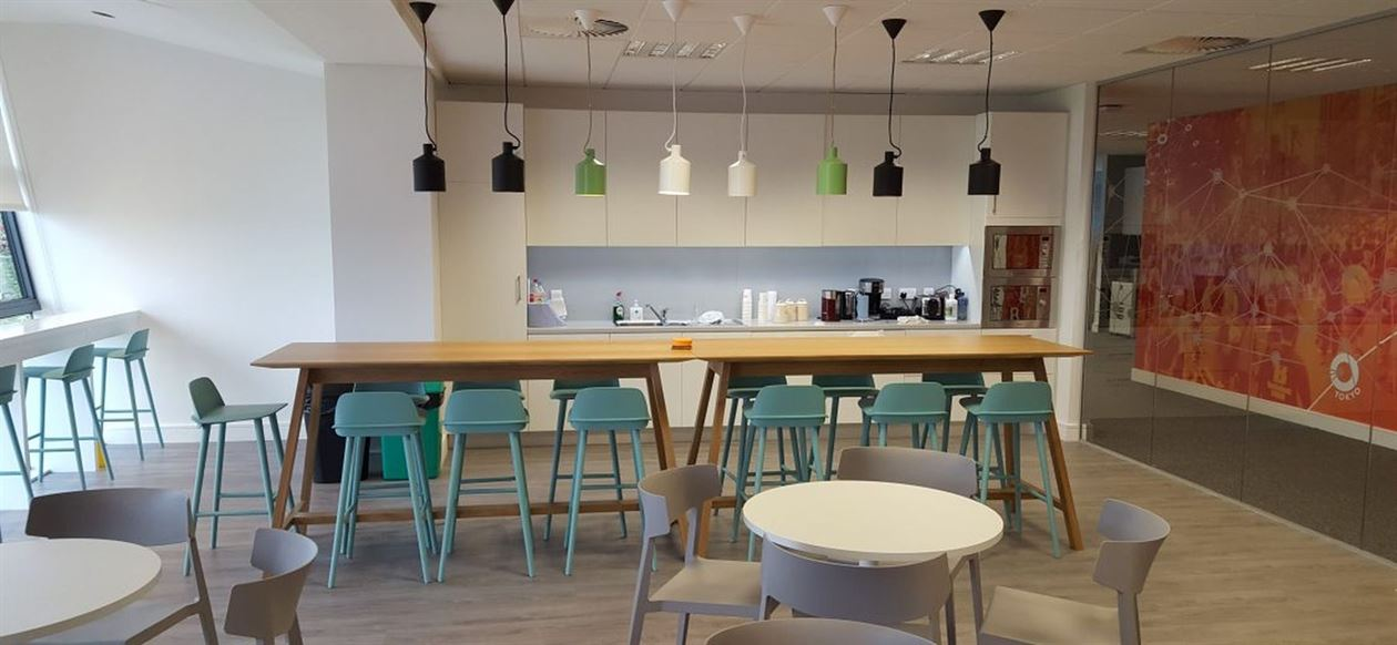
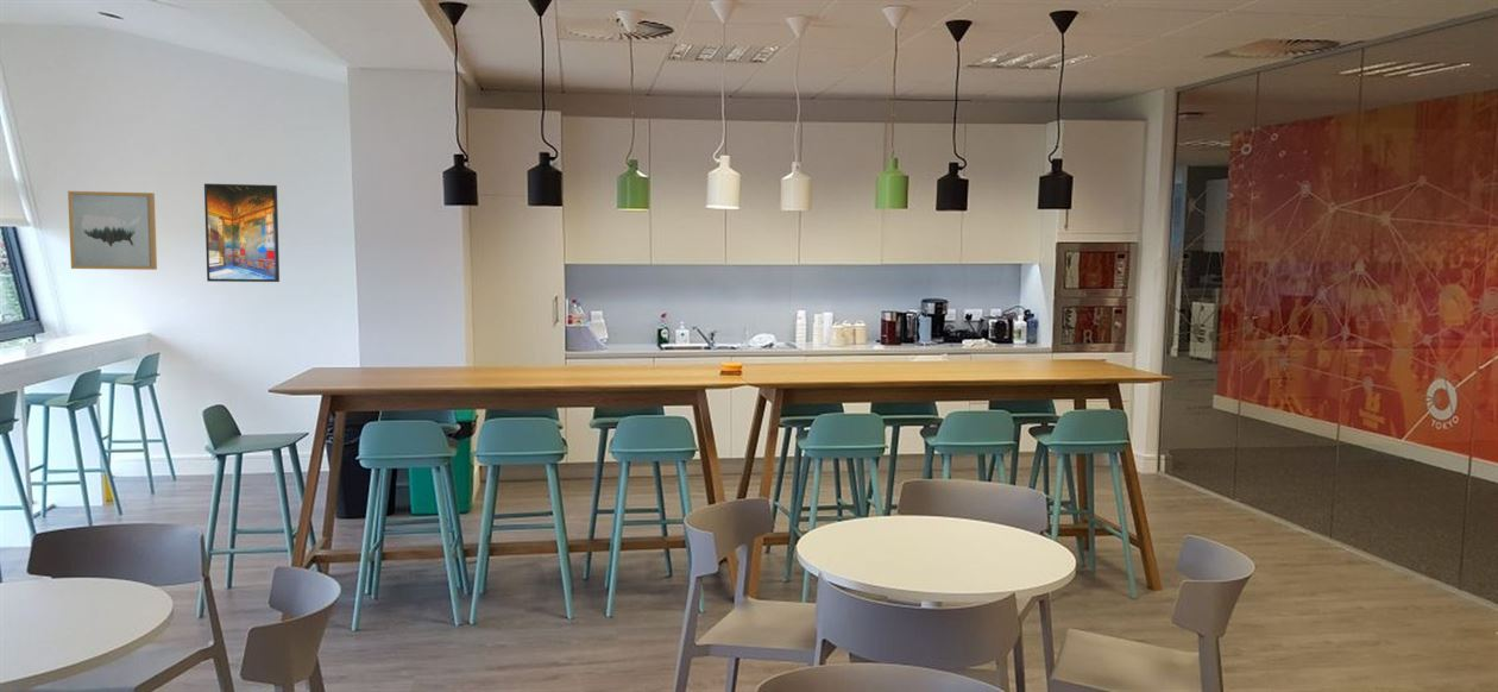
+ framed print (241, 233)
+ wall art (113, 231)
